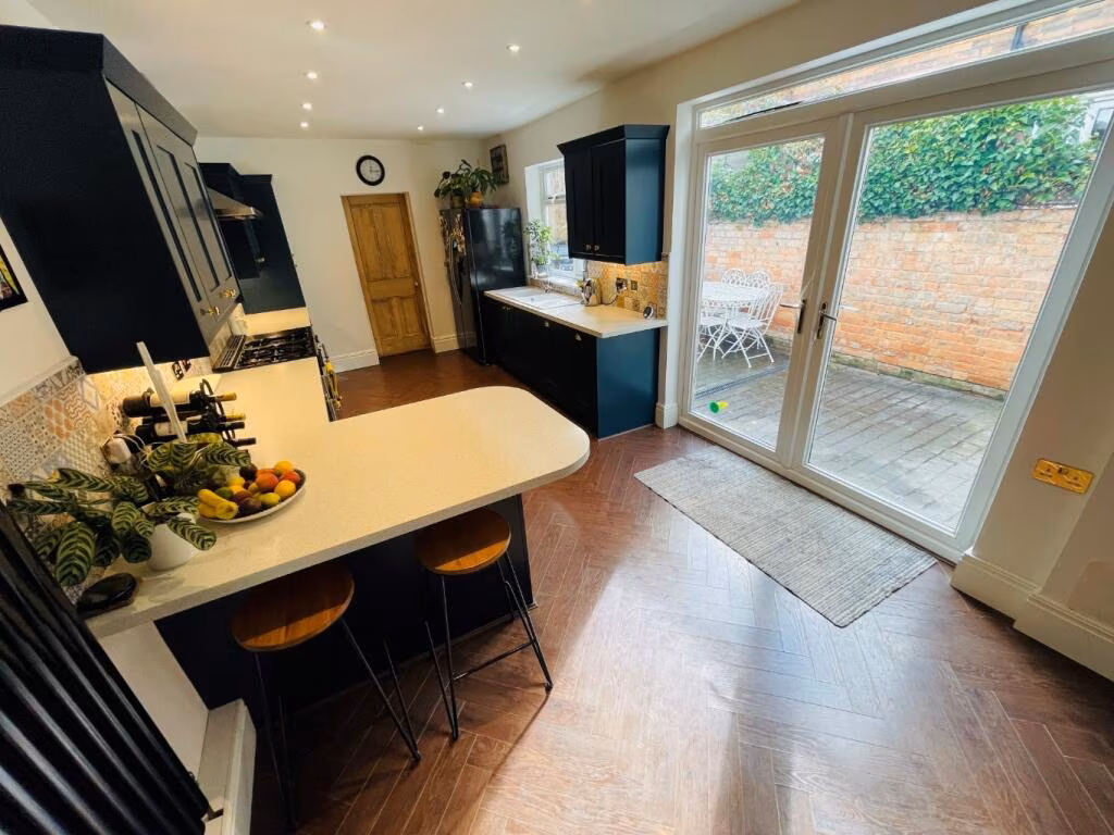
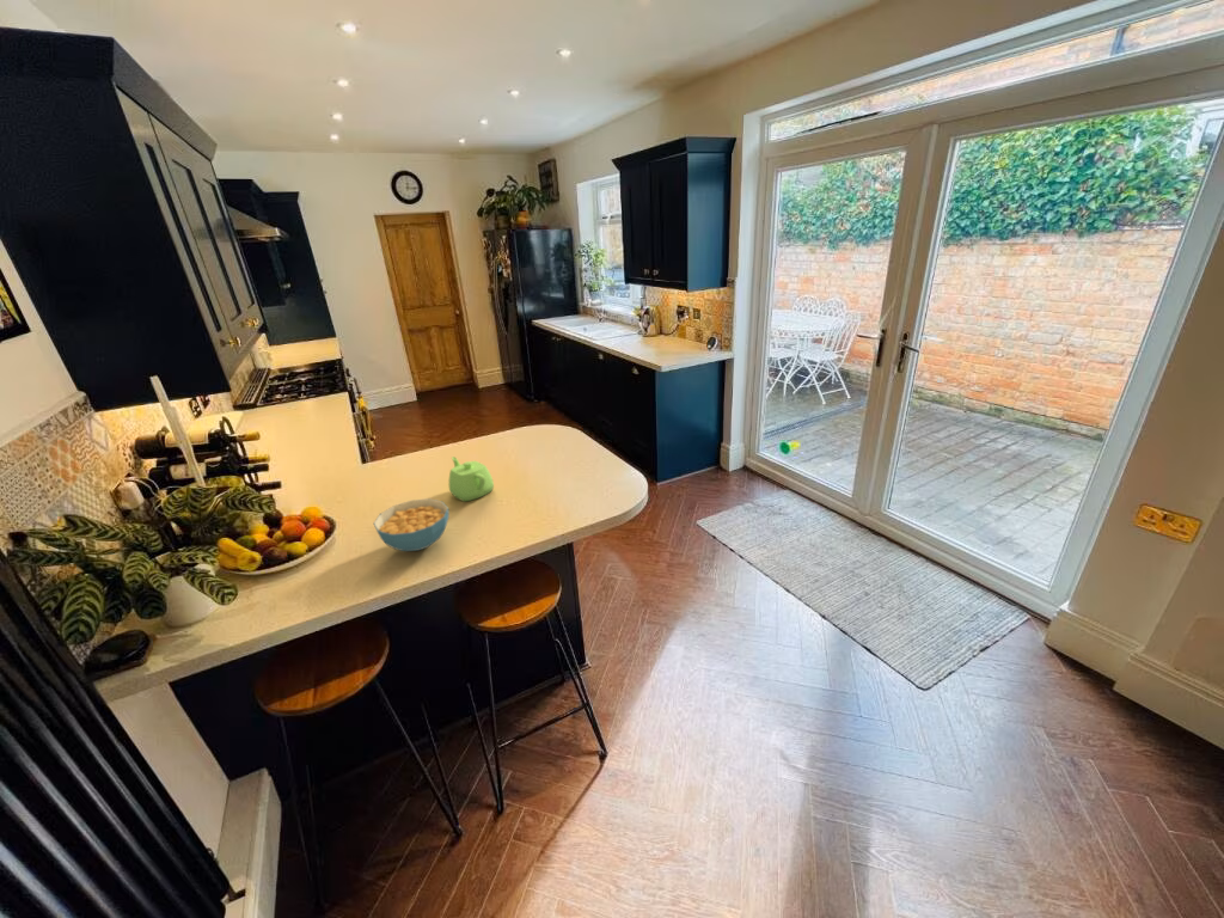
+ cereal bowl (415, 530)
+ teapot (469, 477)
